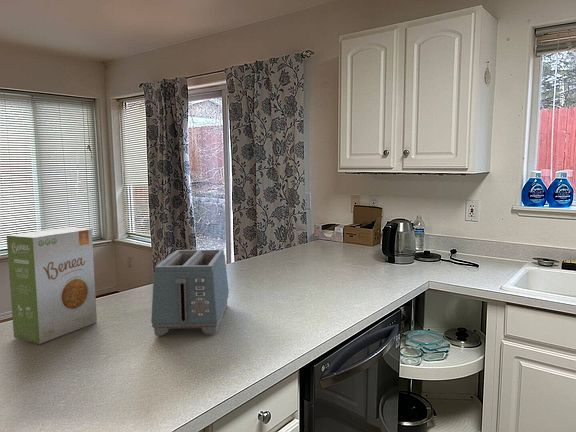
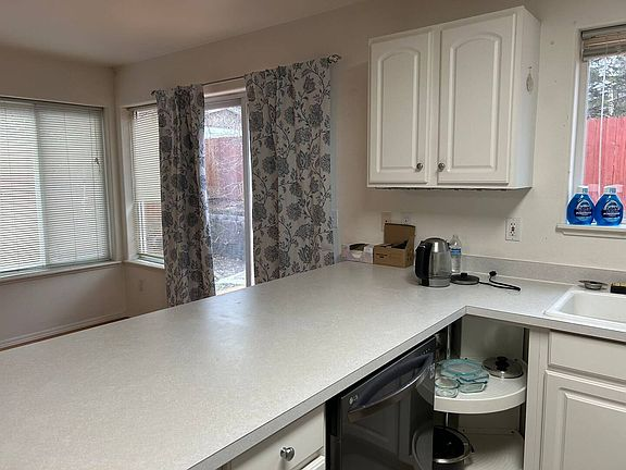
- food box (54, 281)
- toaster (192, 289)
